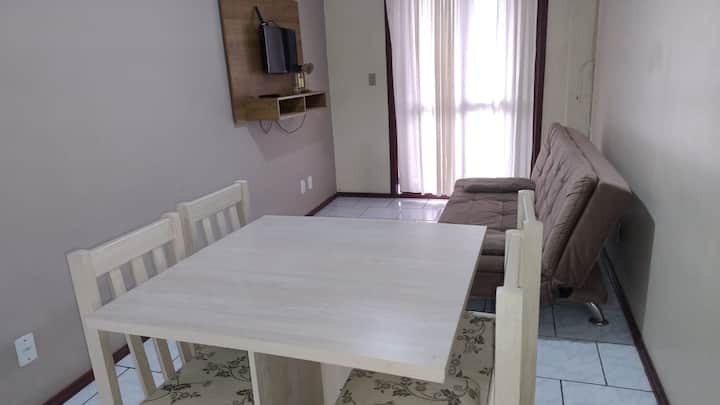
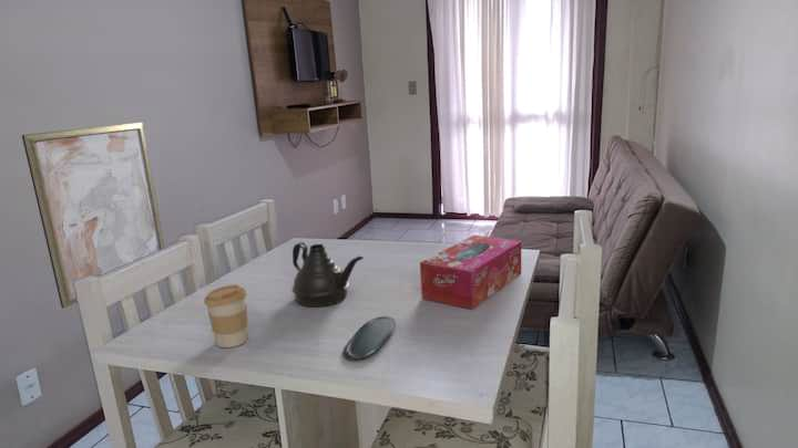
+ wall art (105, 208)
+ tissue box (473, 268)
+ teapot (327, 273)
+ oval tray (370, 335)
+ coffee cup (227, 314)
